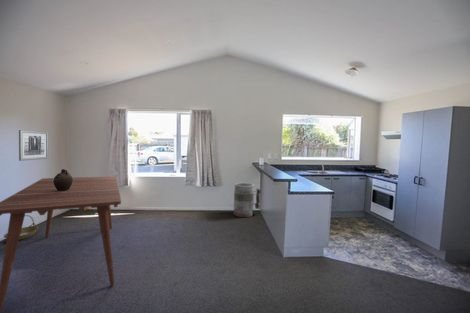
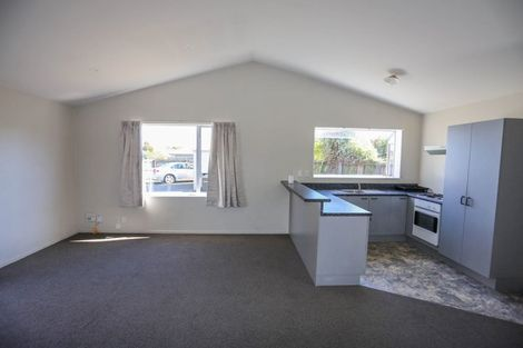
- dining table (80, 211)
- ceramic jug (63, 179)
- basket (23, 227)
- trash can (247, 199)
- wall art (34, 145)
